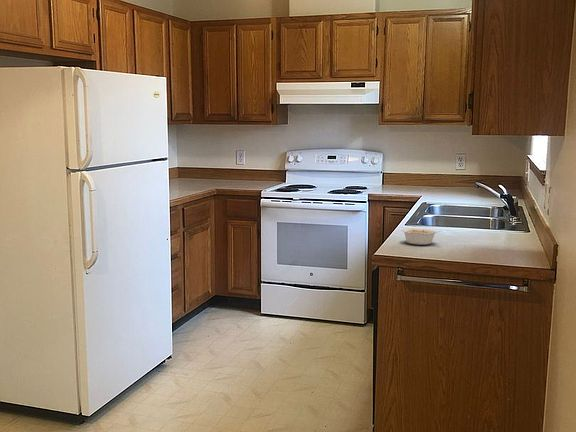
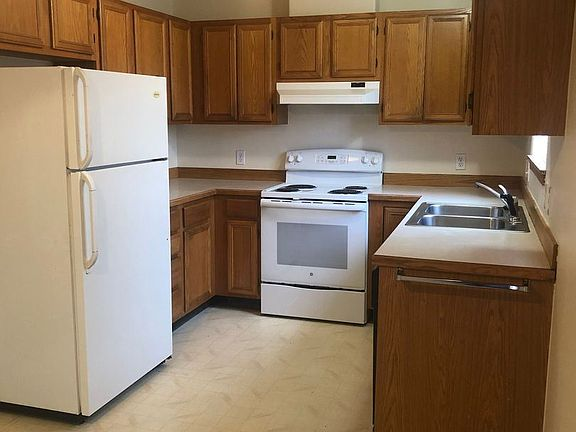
- legume (420, 235)
